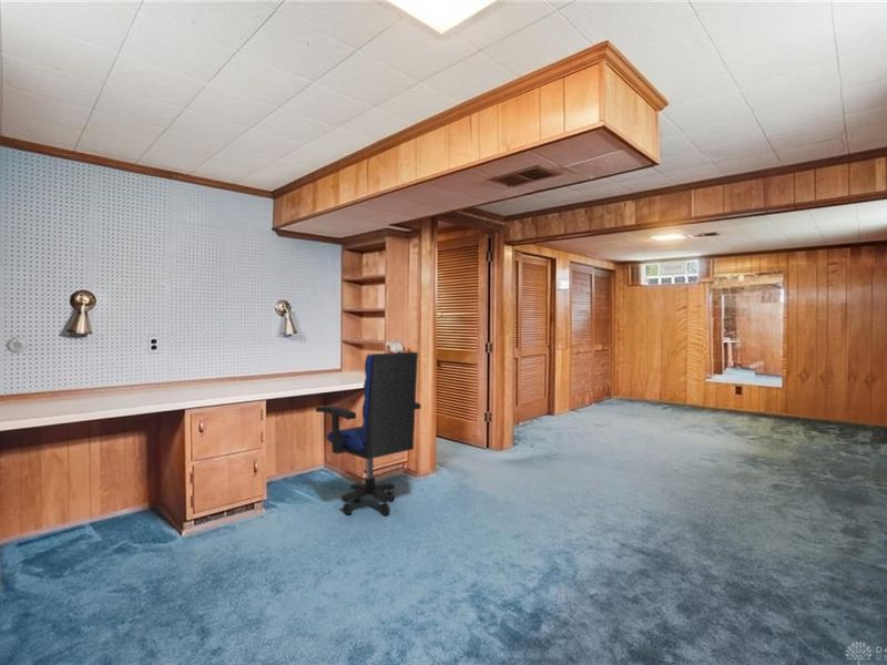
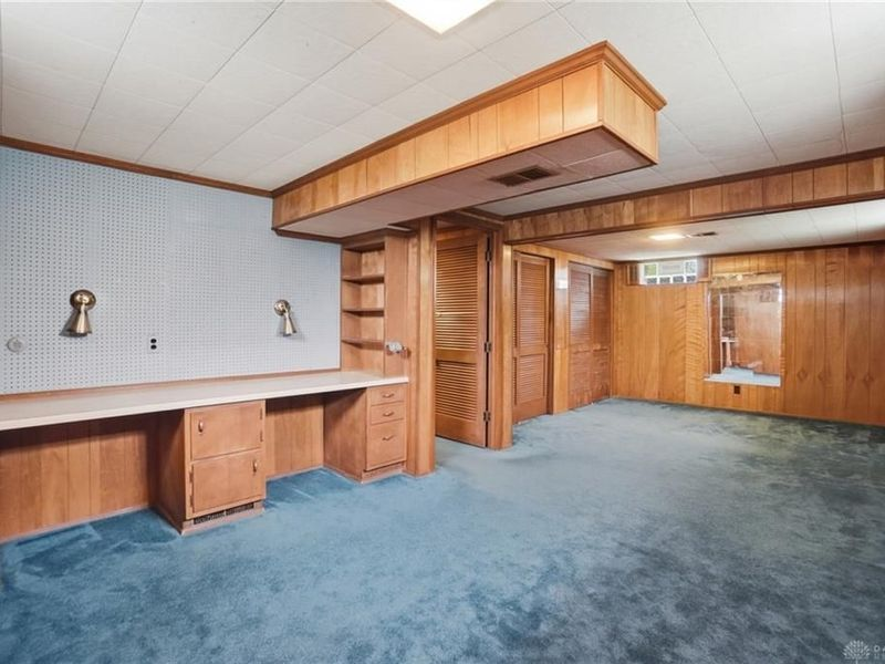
- office chair (374, 430)
